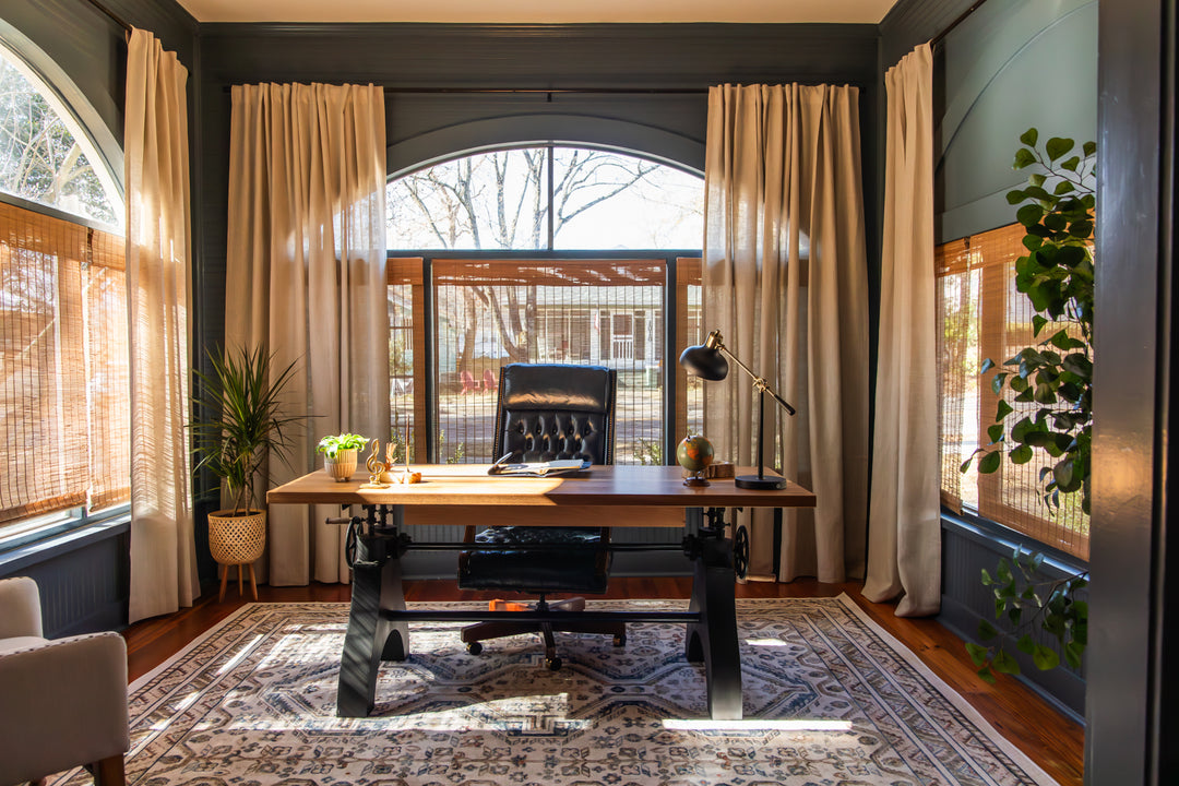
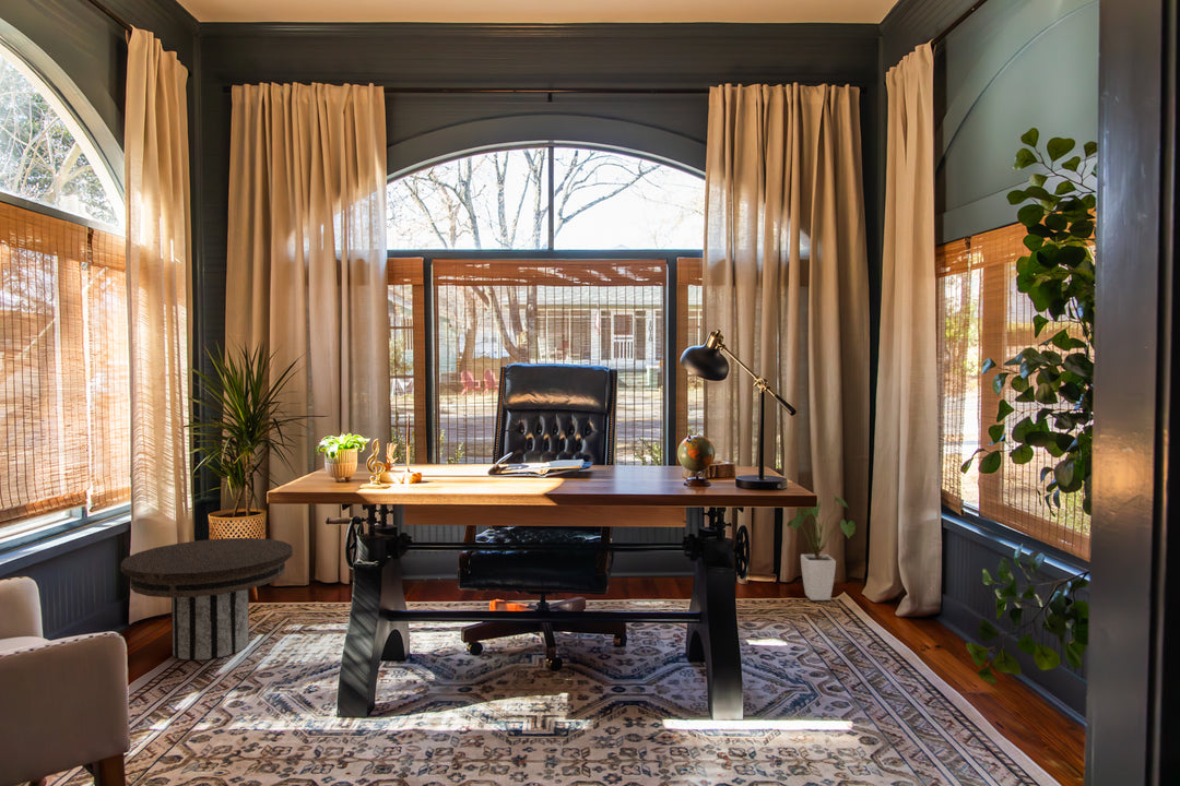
+ side table (211, 600)
+ house plant (824, 547)
